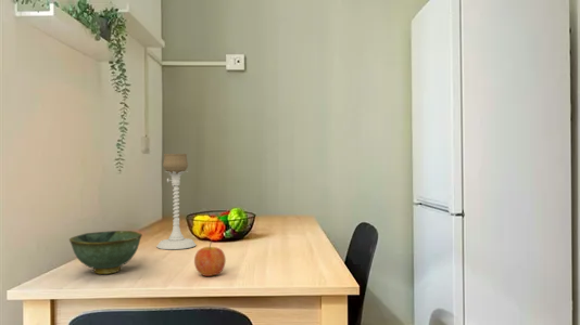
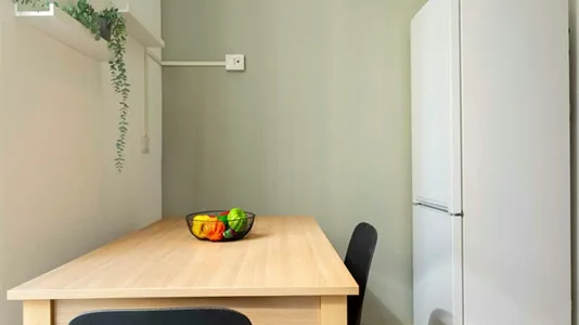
- apple (210, 258)
- bowl (106, 253)
- candle holder (176, 199)
